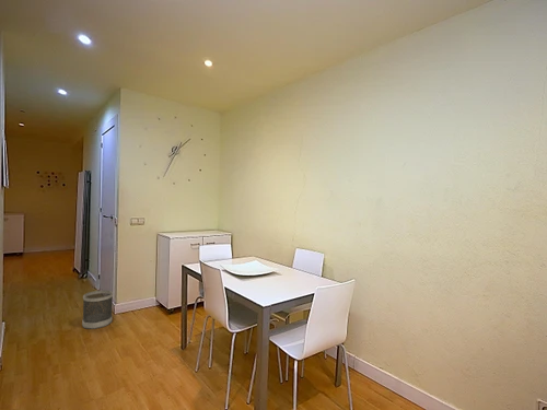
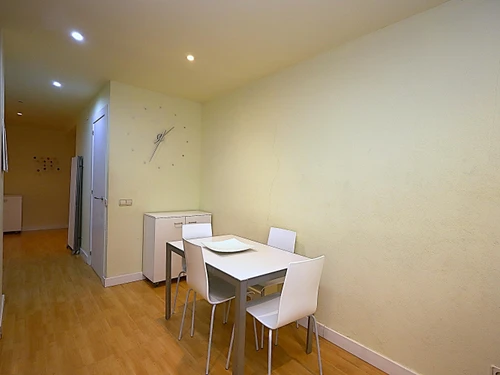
- wastebasket (97, 308)
